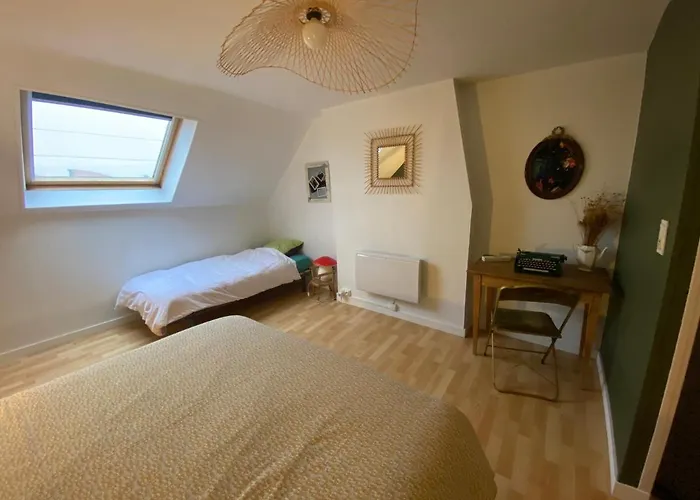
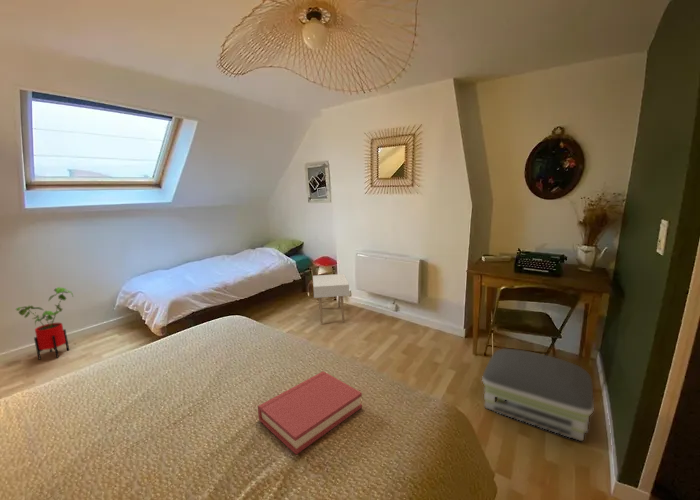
+ hardback book (311, 406)
+ nightstand (330, 296)
+ house plant (52, 322)
+ air purifier (535, 383)
